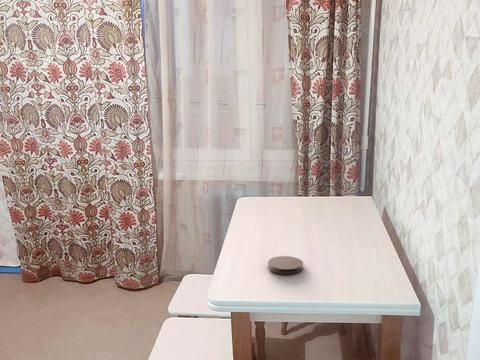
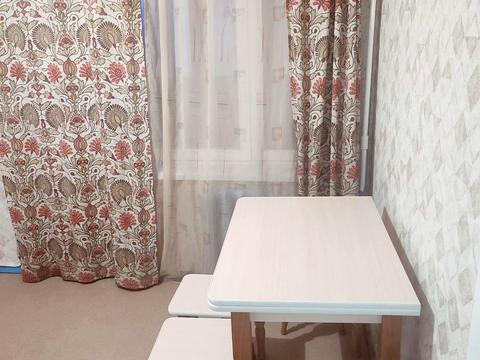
- coaster (285, 264)
